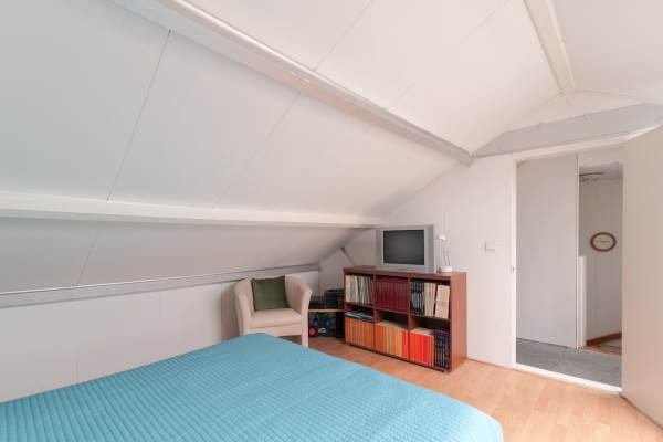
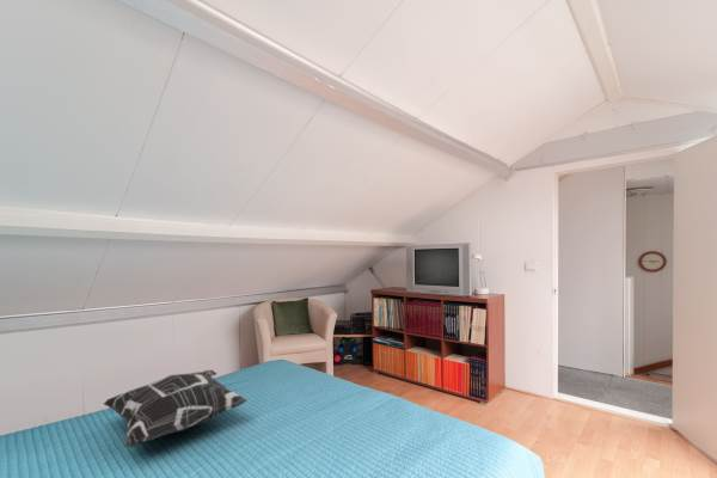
+ decorative pillow (177, 399)
